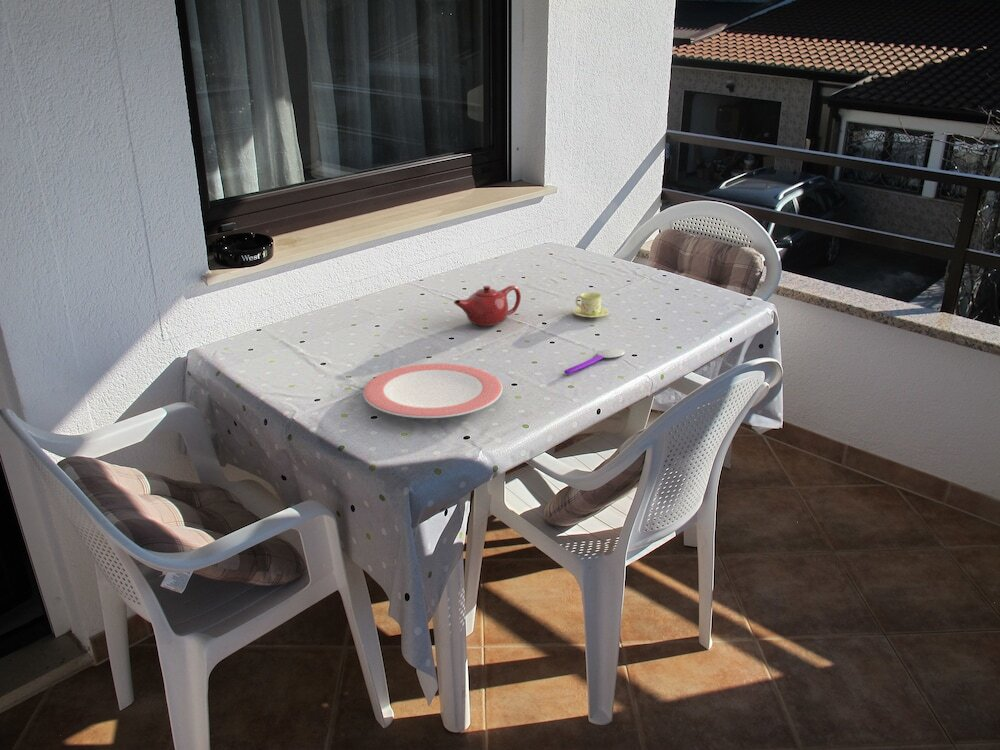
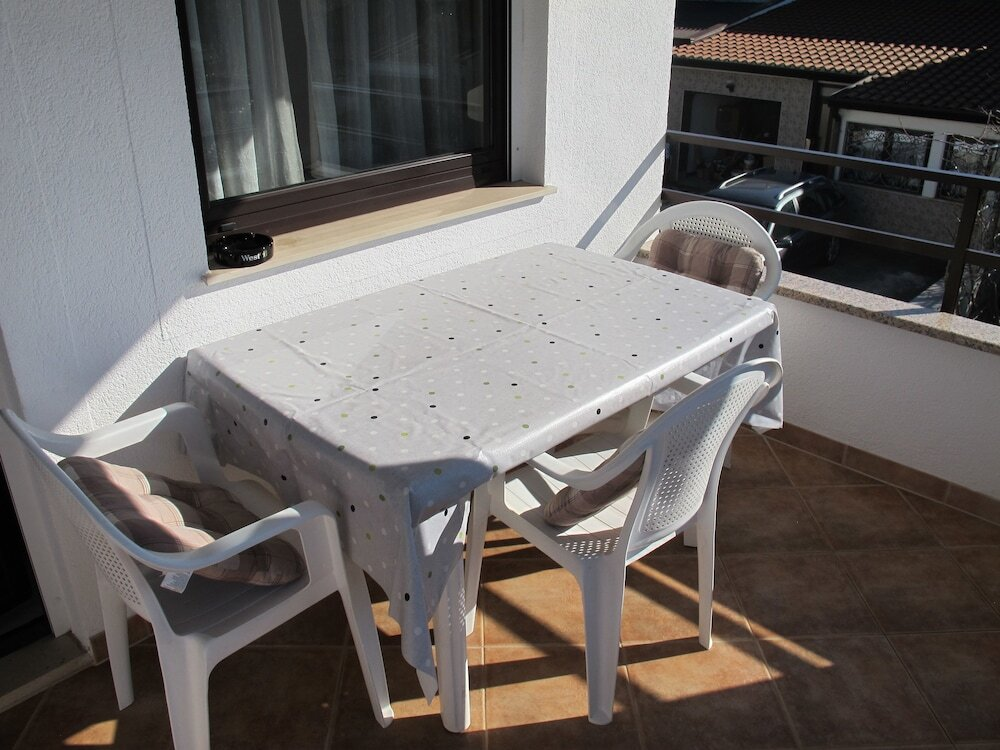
- chinaware (590, 305)
- plate (433, 392)
- spoon (594, 359)
- teapot (488, 304)
